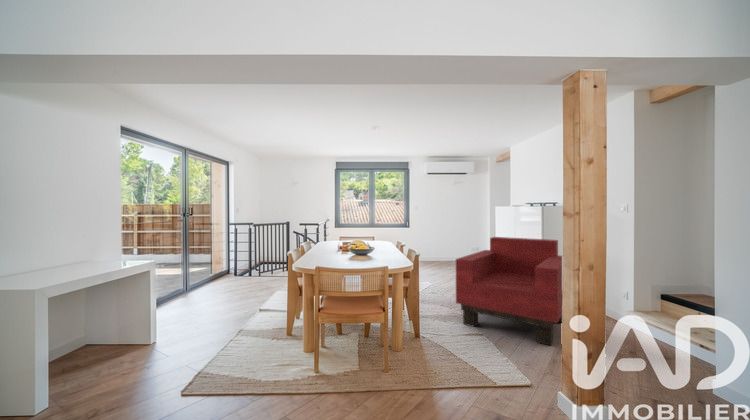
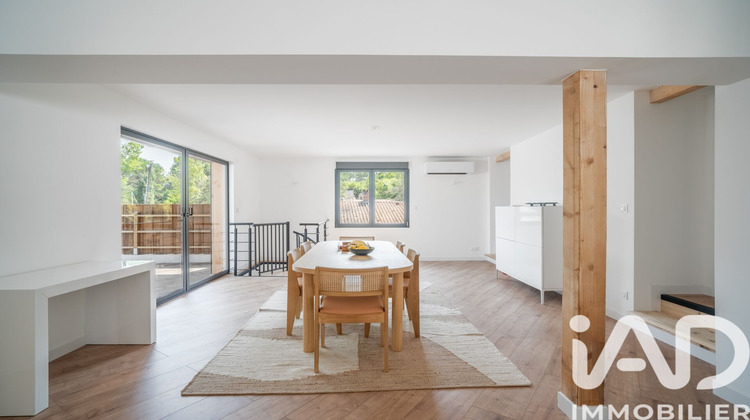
- armchair (514, 281)
